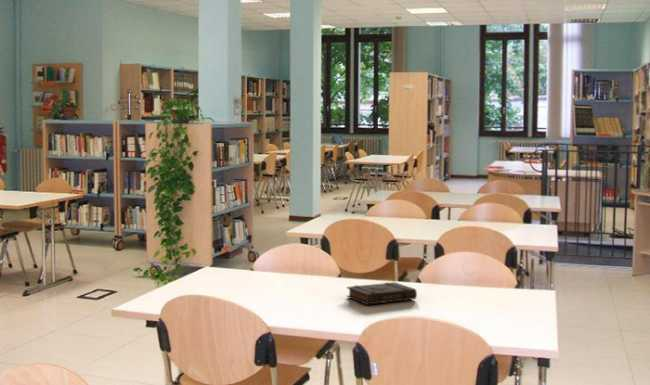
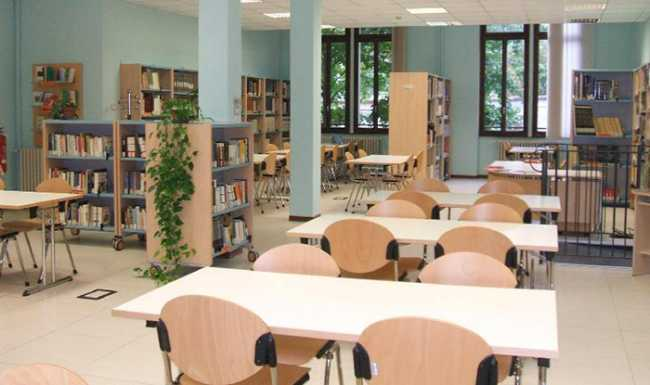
- book (381, 292)
